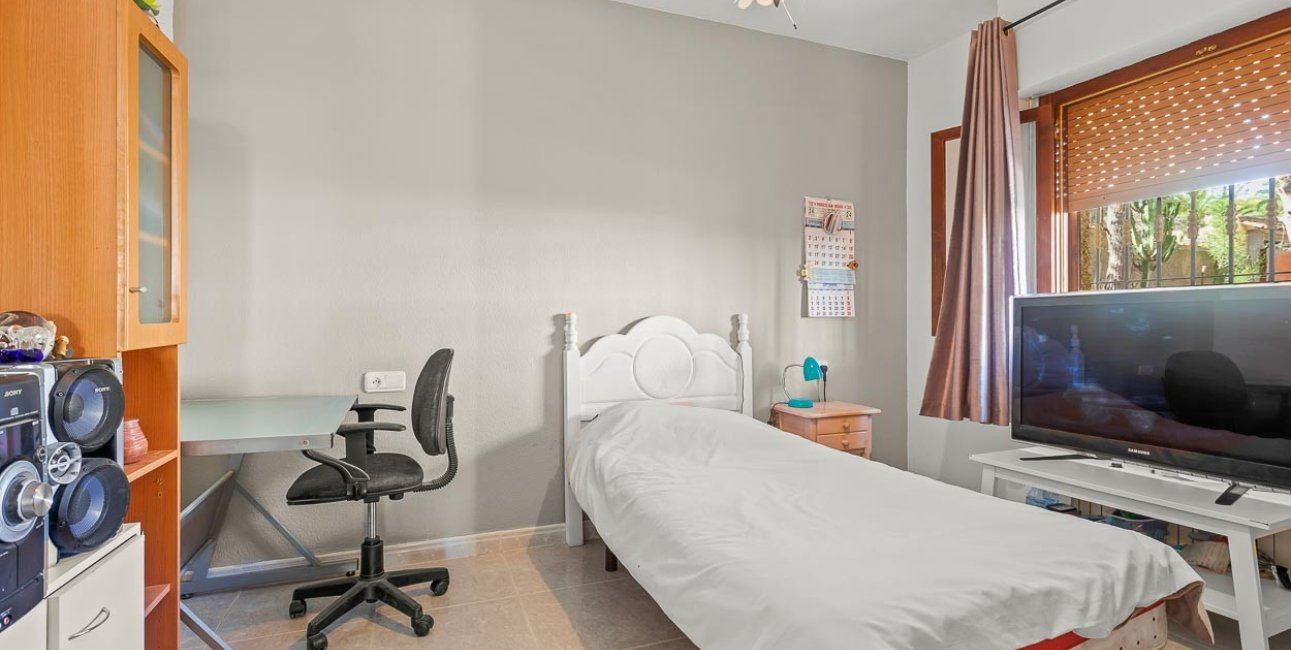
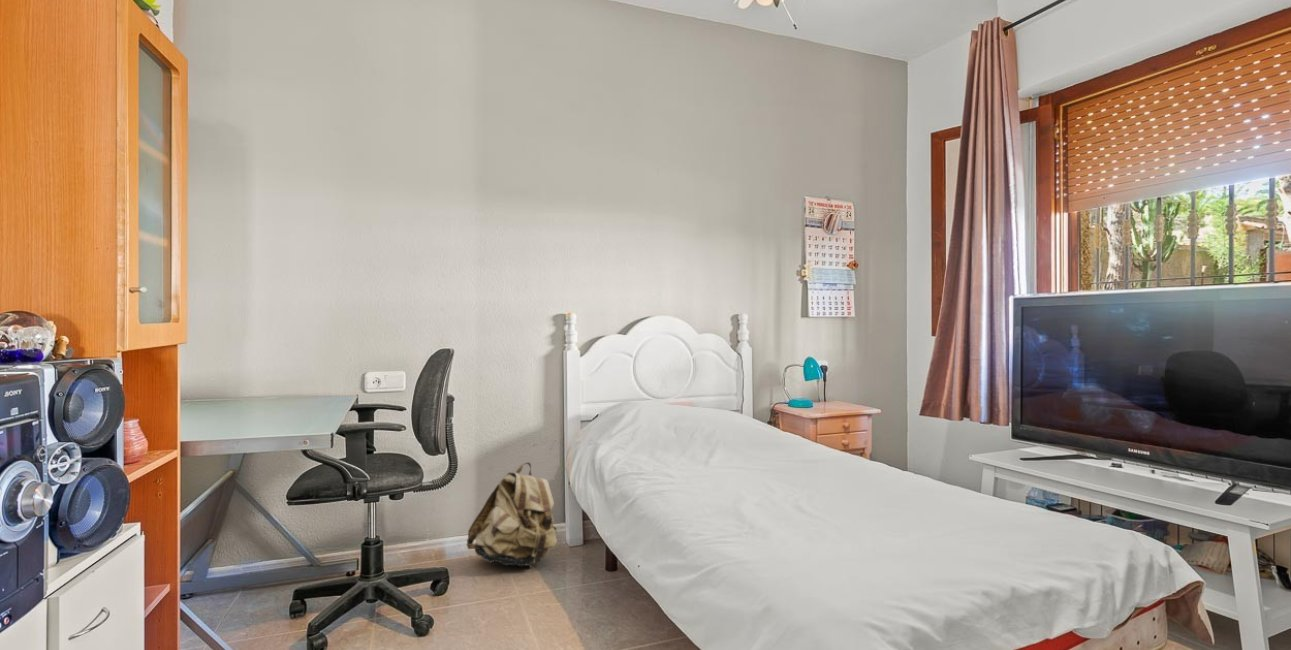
+ backpack (511, 514)
